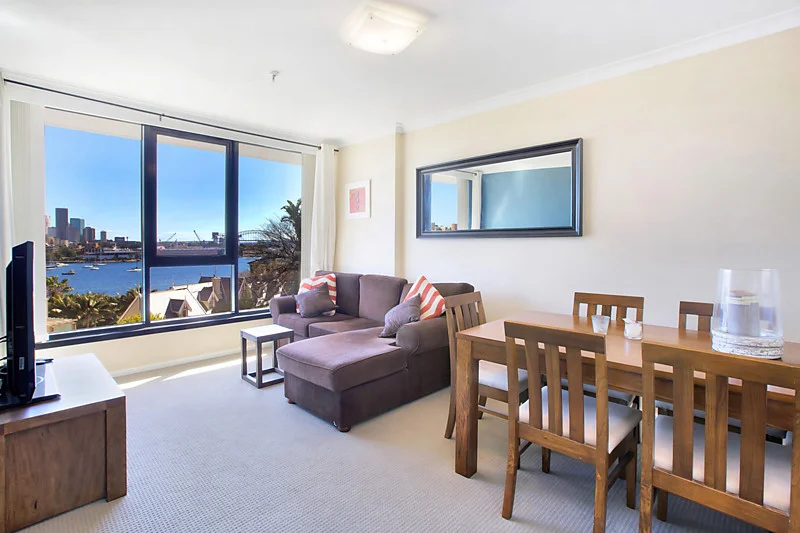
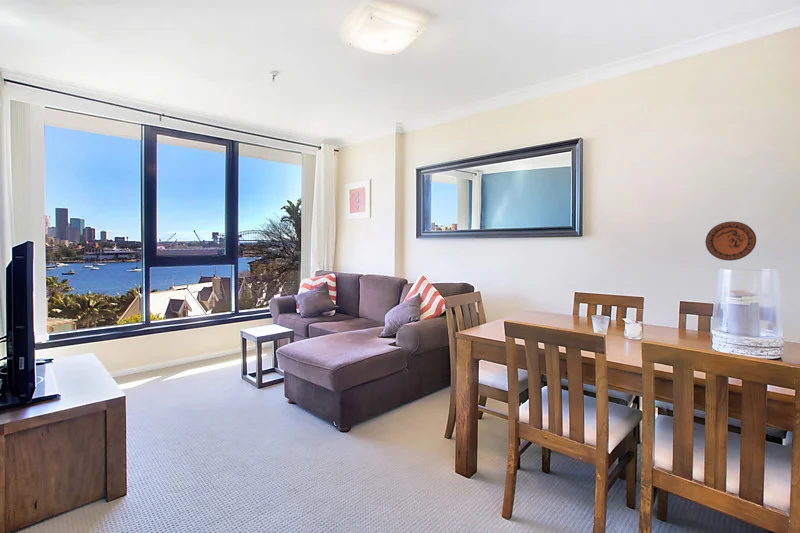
+ decorative plate (730, 241)
